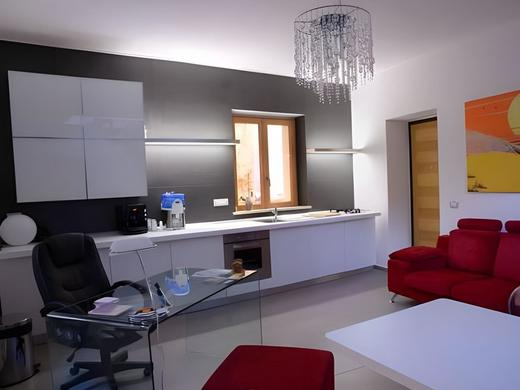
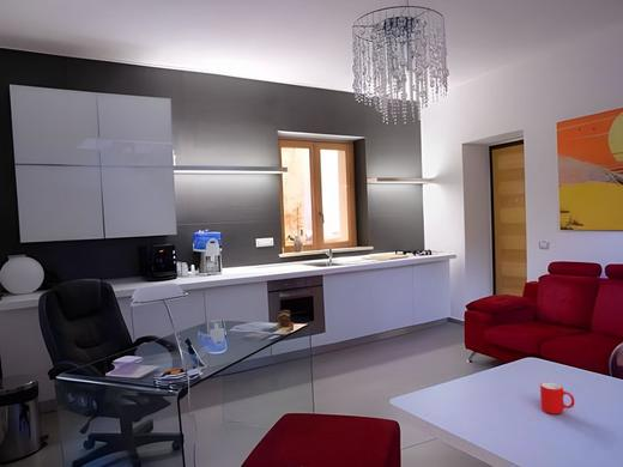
+ cup (557, 399)
